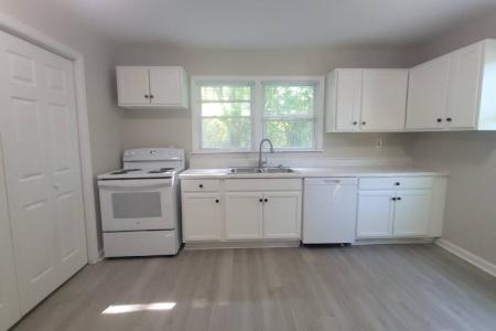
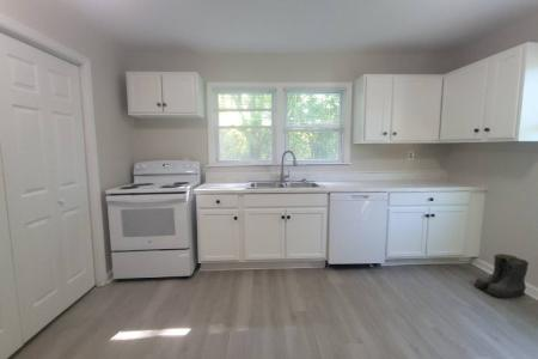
+ boots (501, 273)
